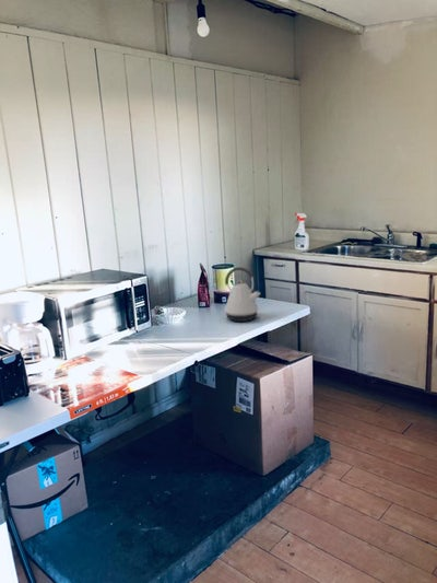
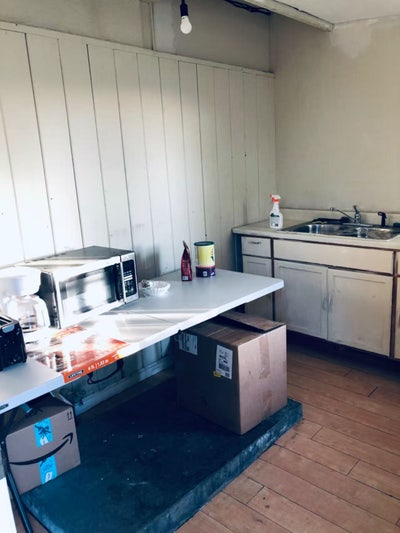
- kettle (241, 293)
